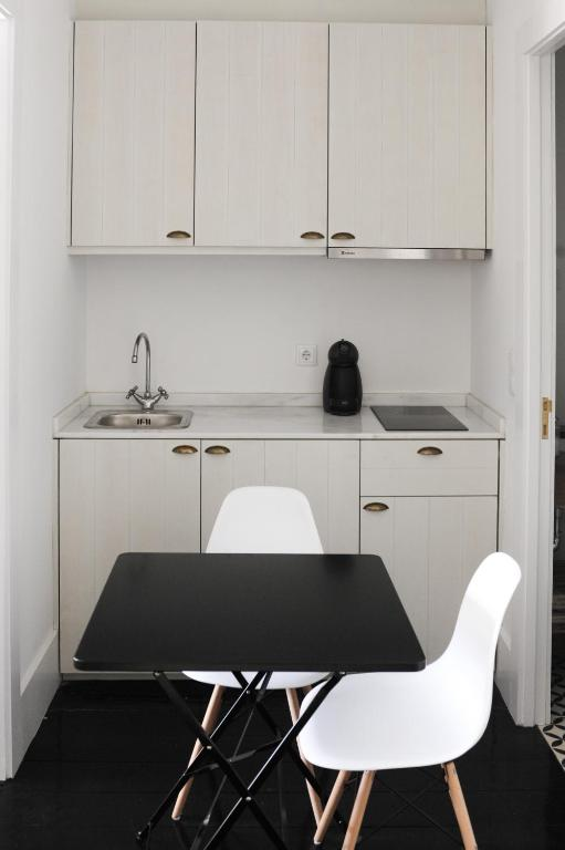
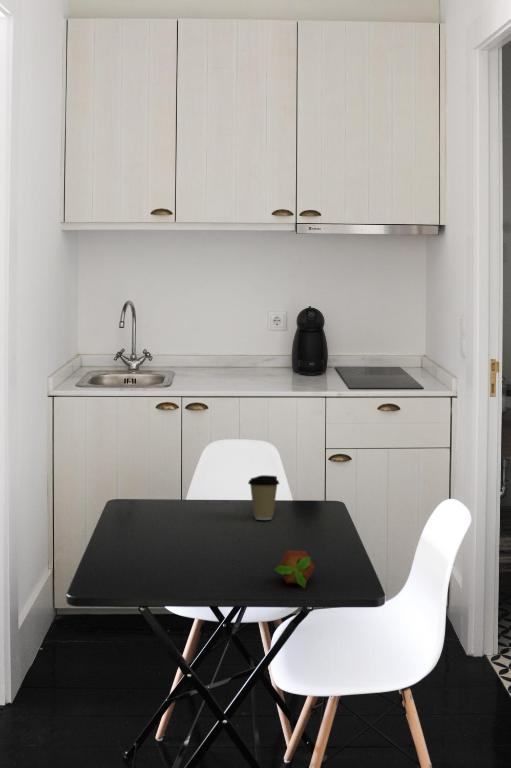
+ fruit (294, 568)
+ coffee cup (263, 497)
